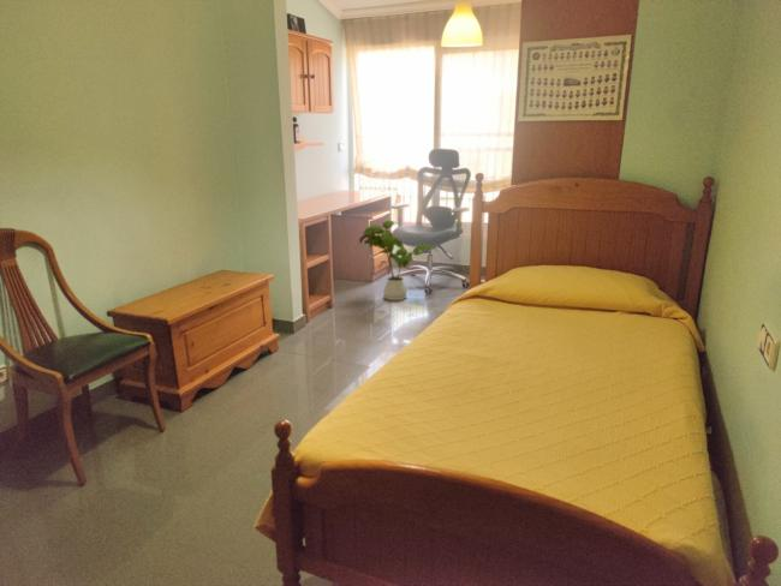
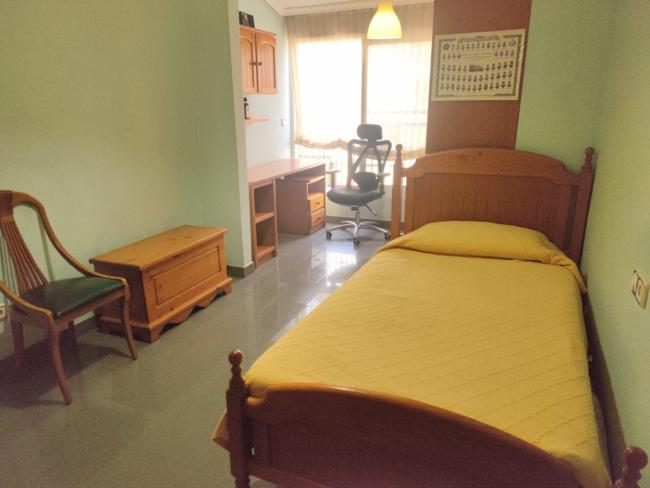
- house plant (394, 259)
